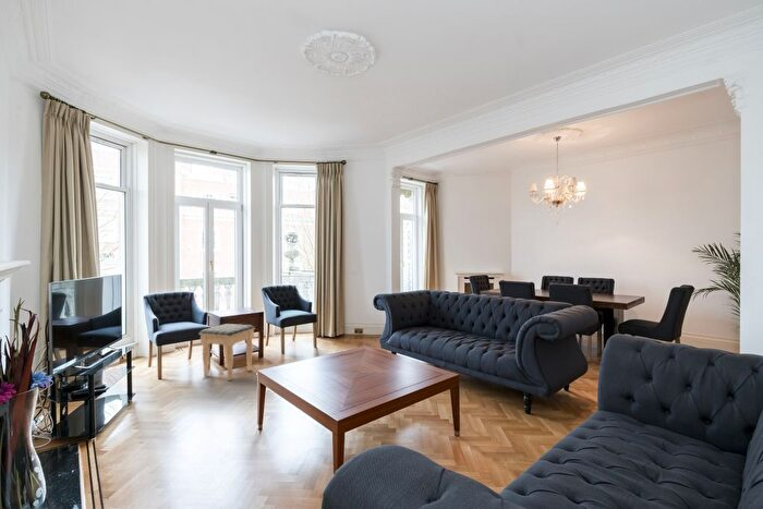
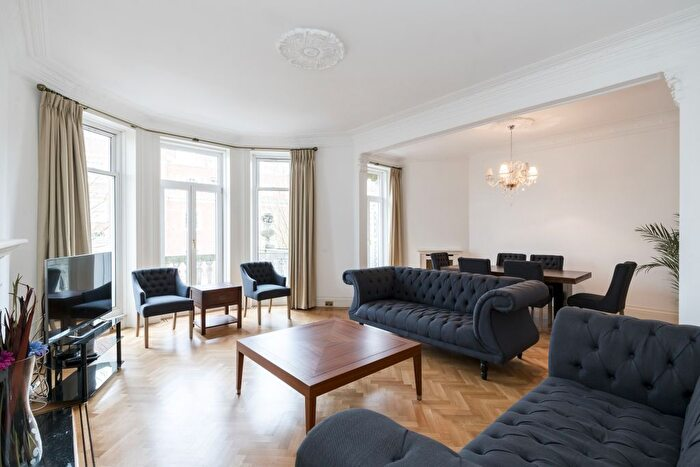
- footstool (228, 350)
